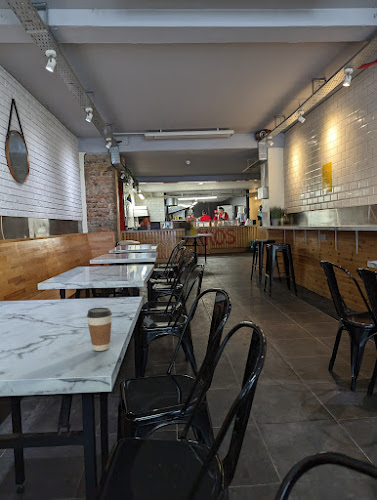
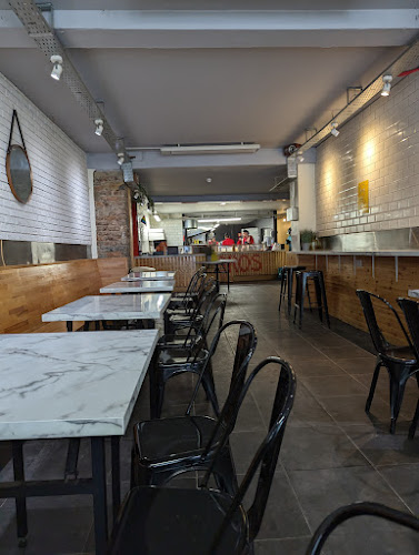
- coffee cup (100, 329)
